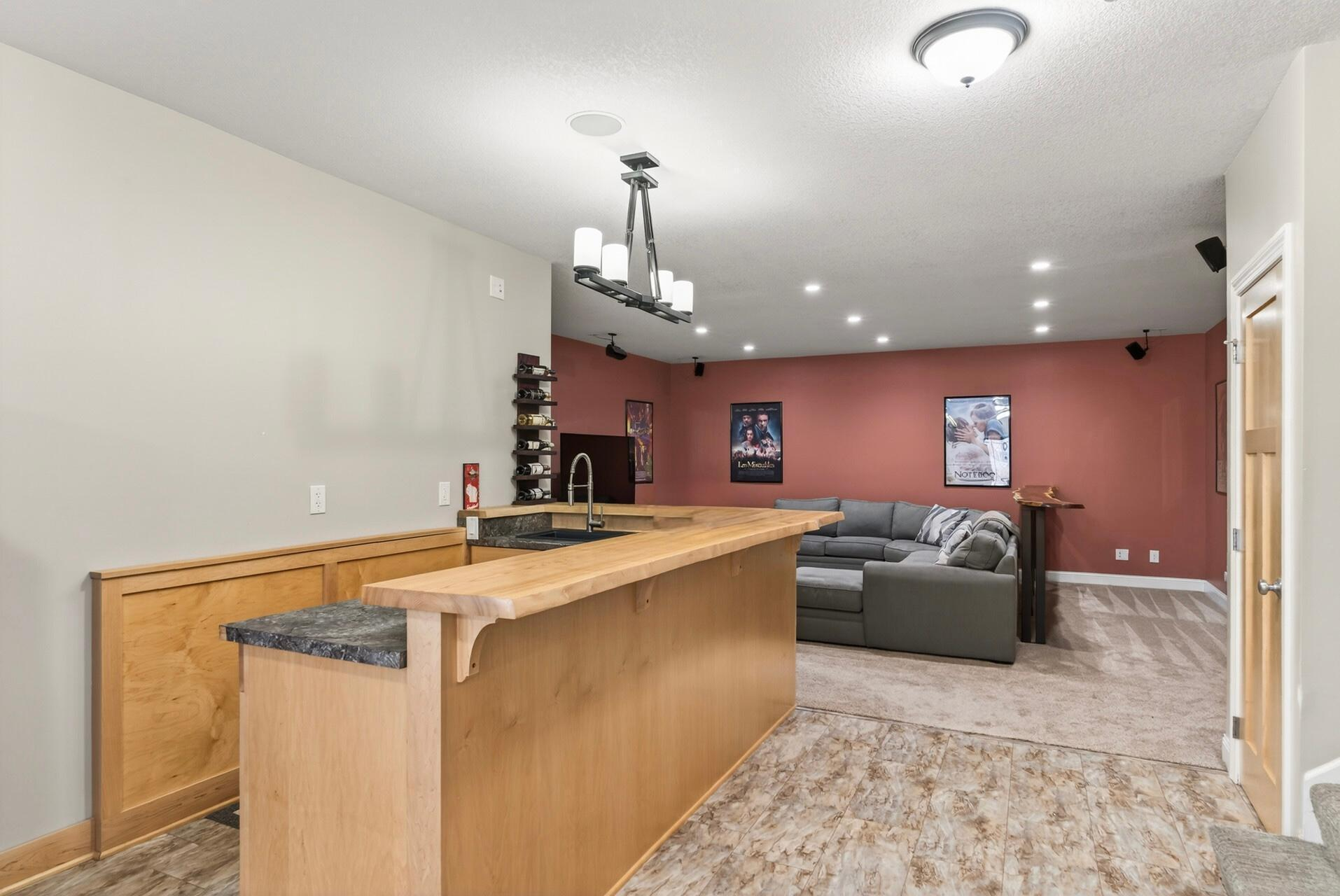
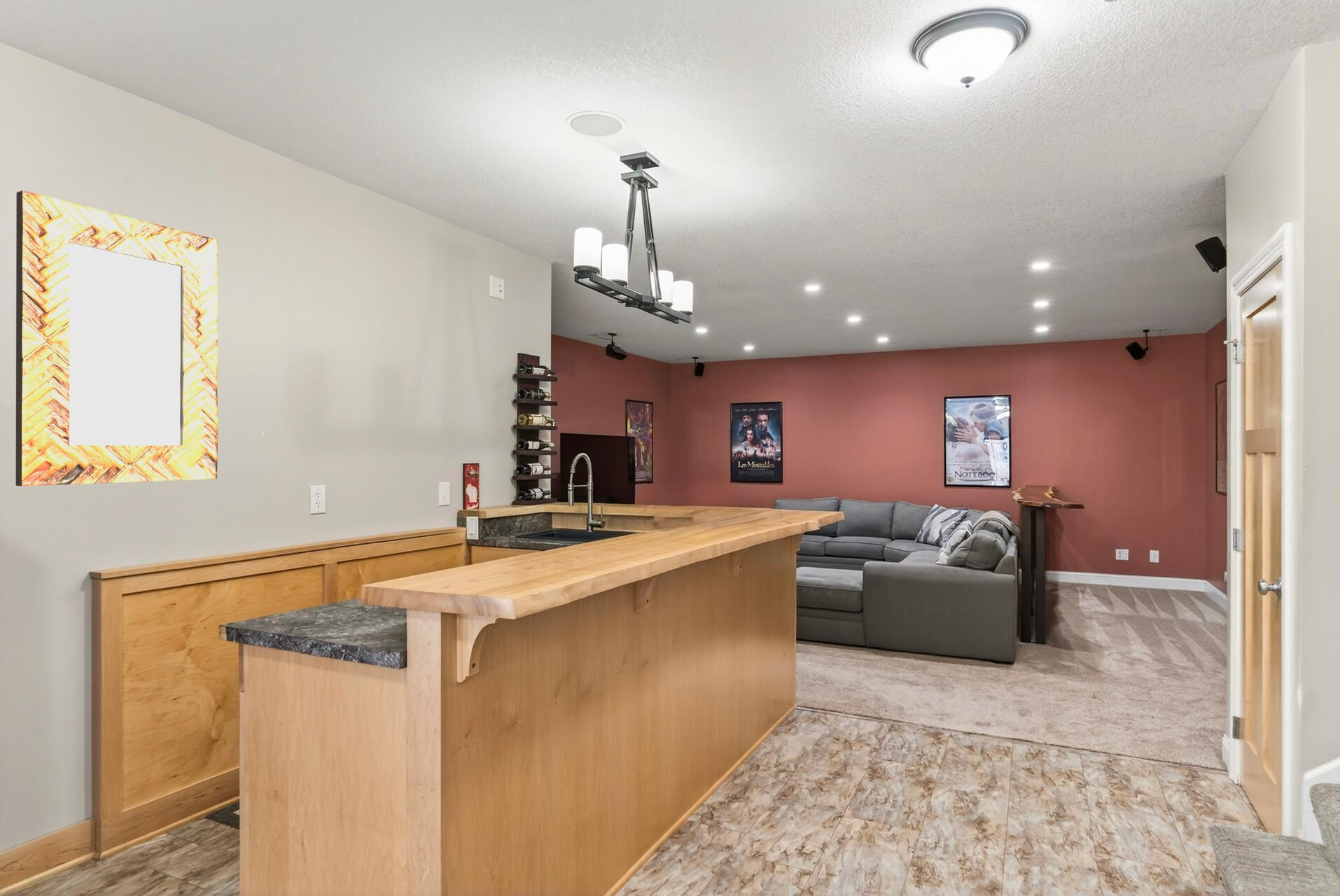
+ home mirror (127, 350)
